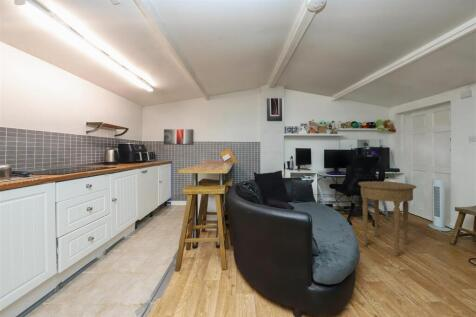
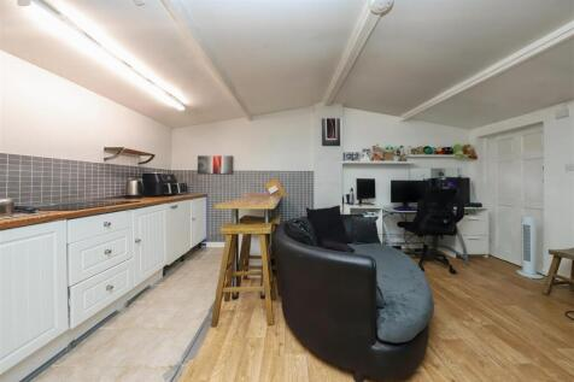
- side table (378, 214)
